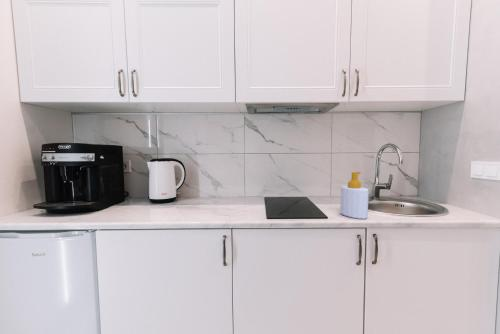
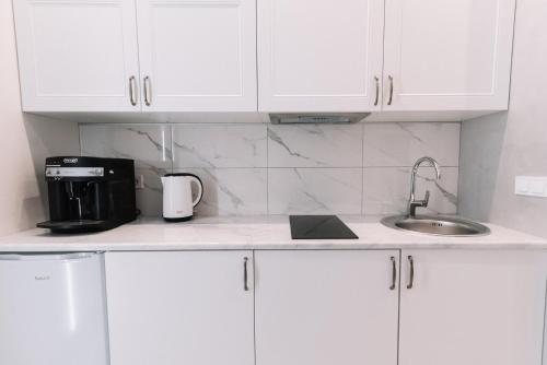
- soap bottle (354, 194)
